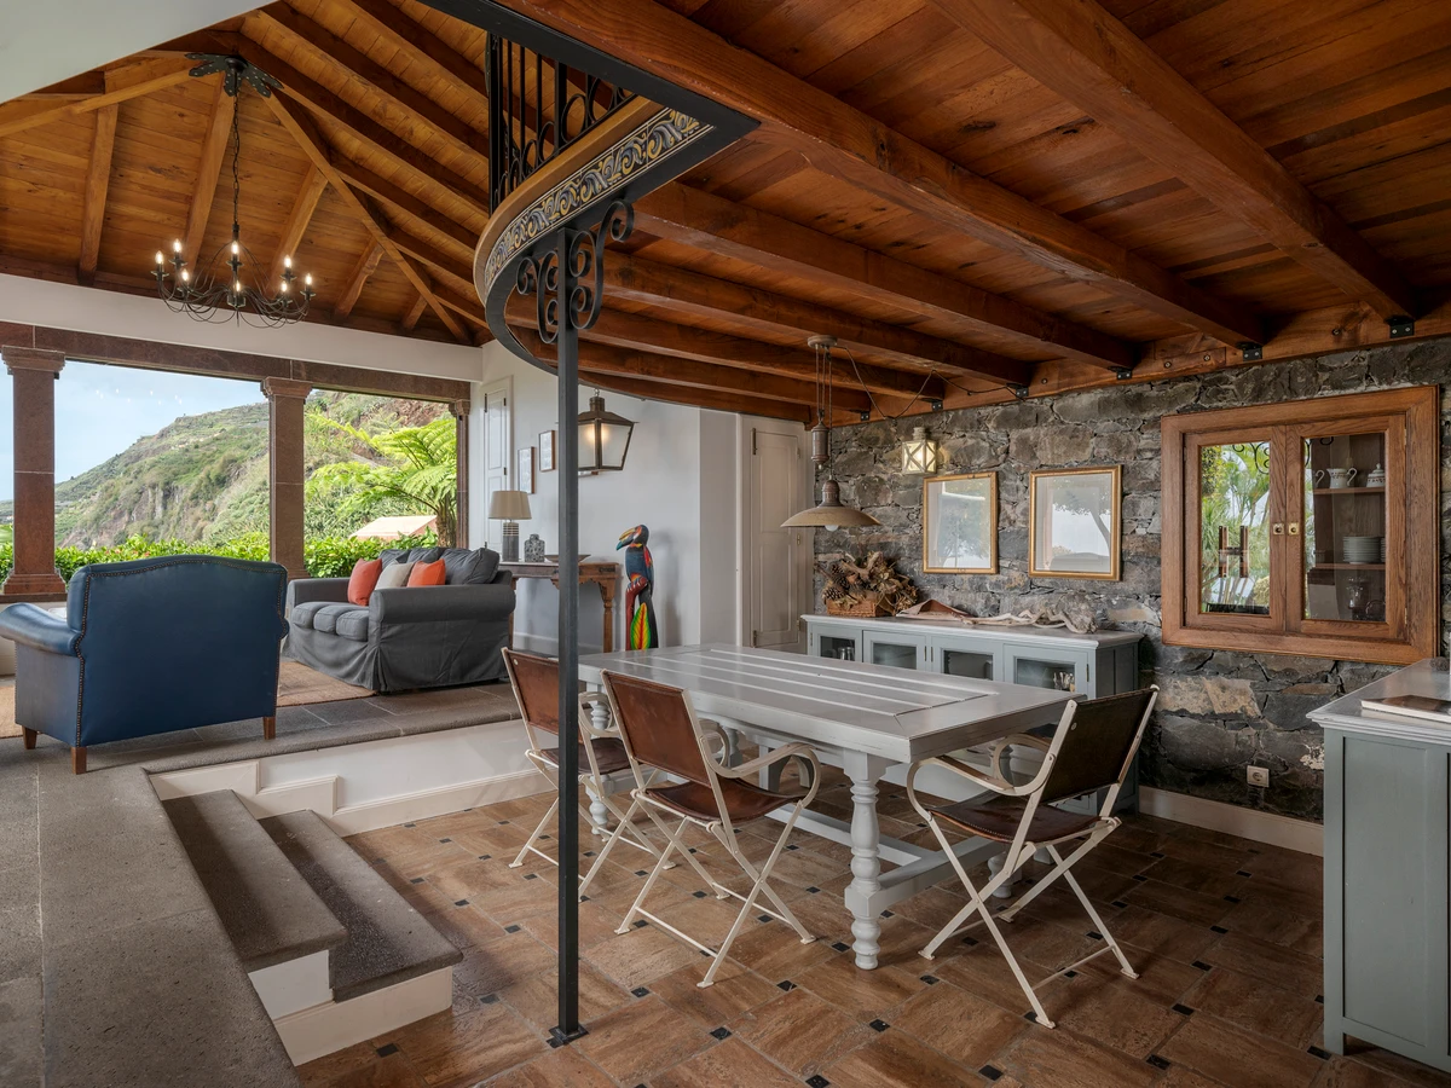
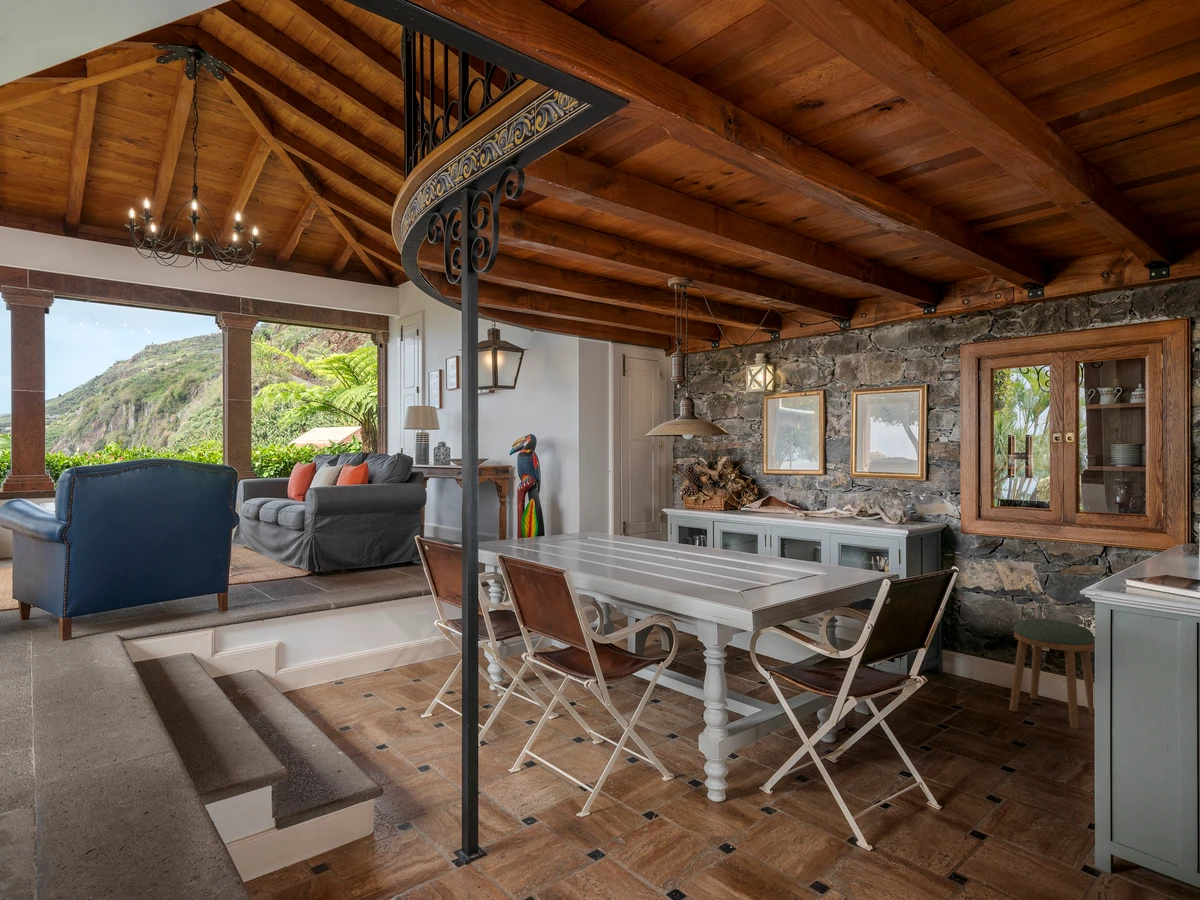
+ stool (1065, 666)
